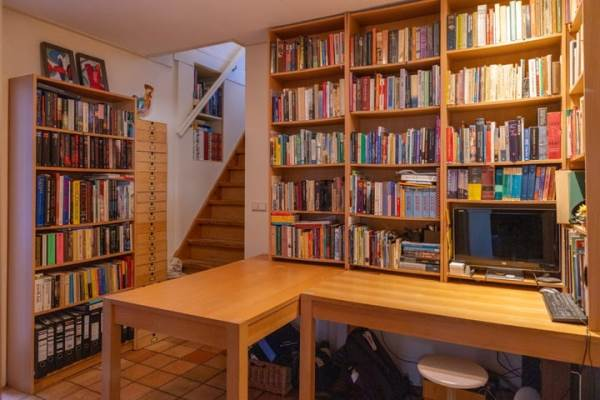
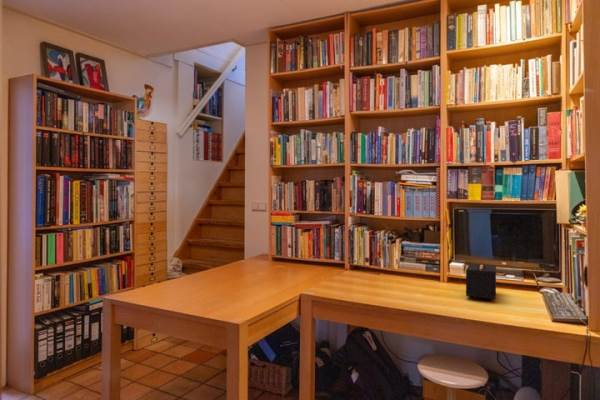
+ speaker (481, 280)
